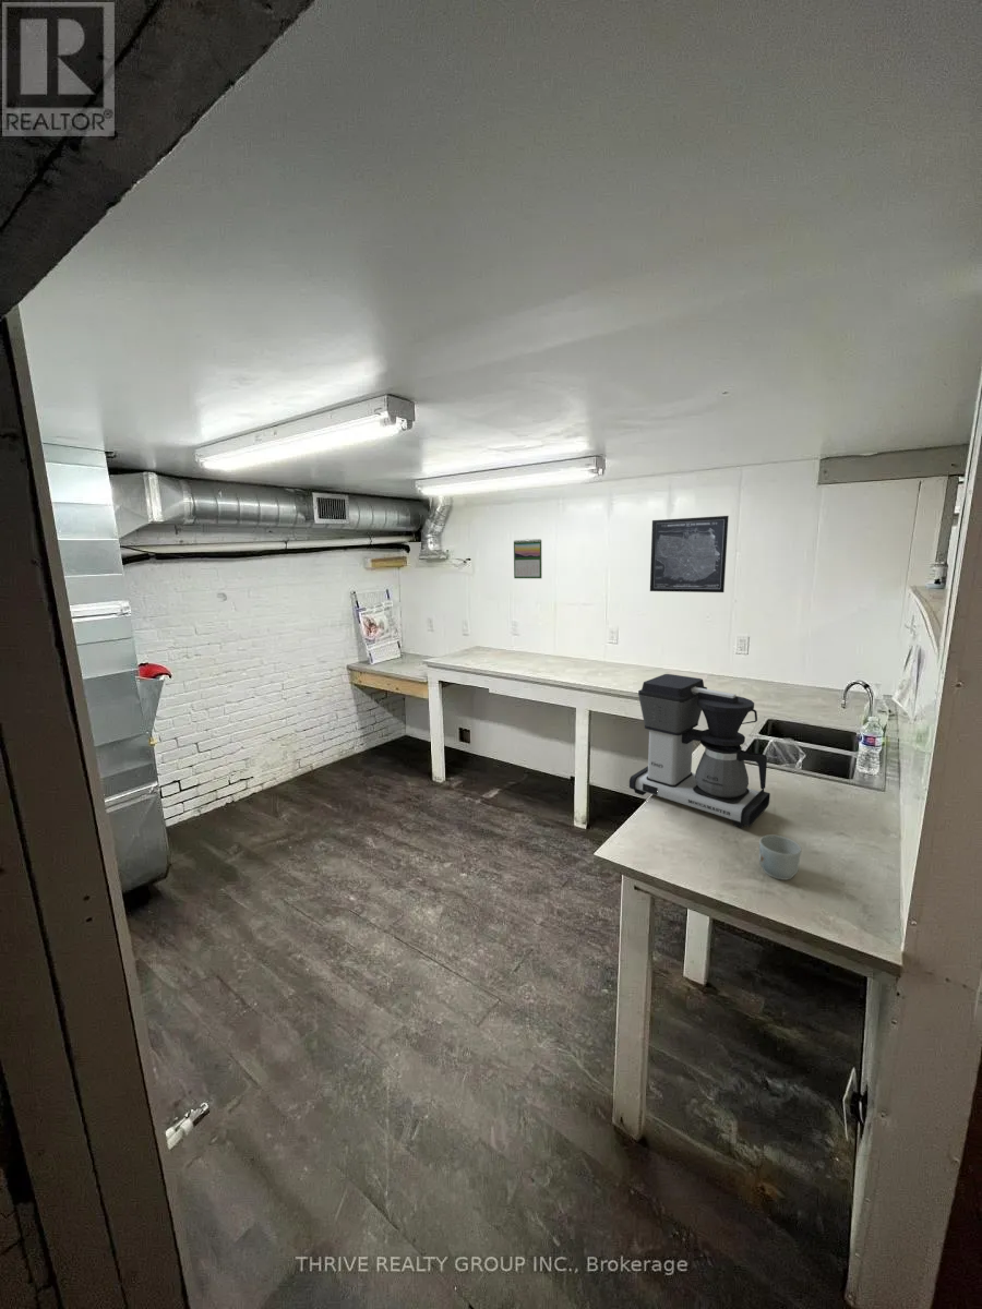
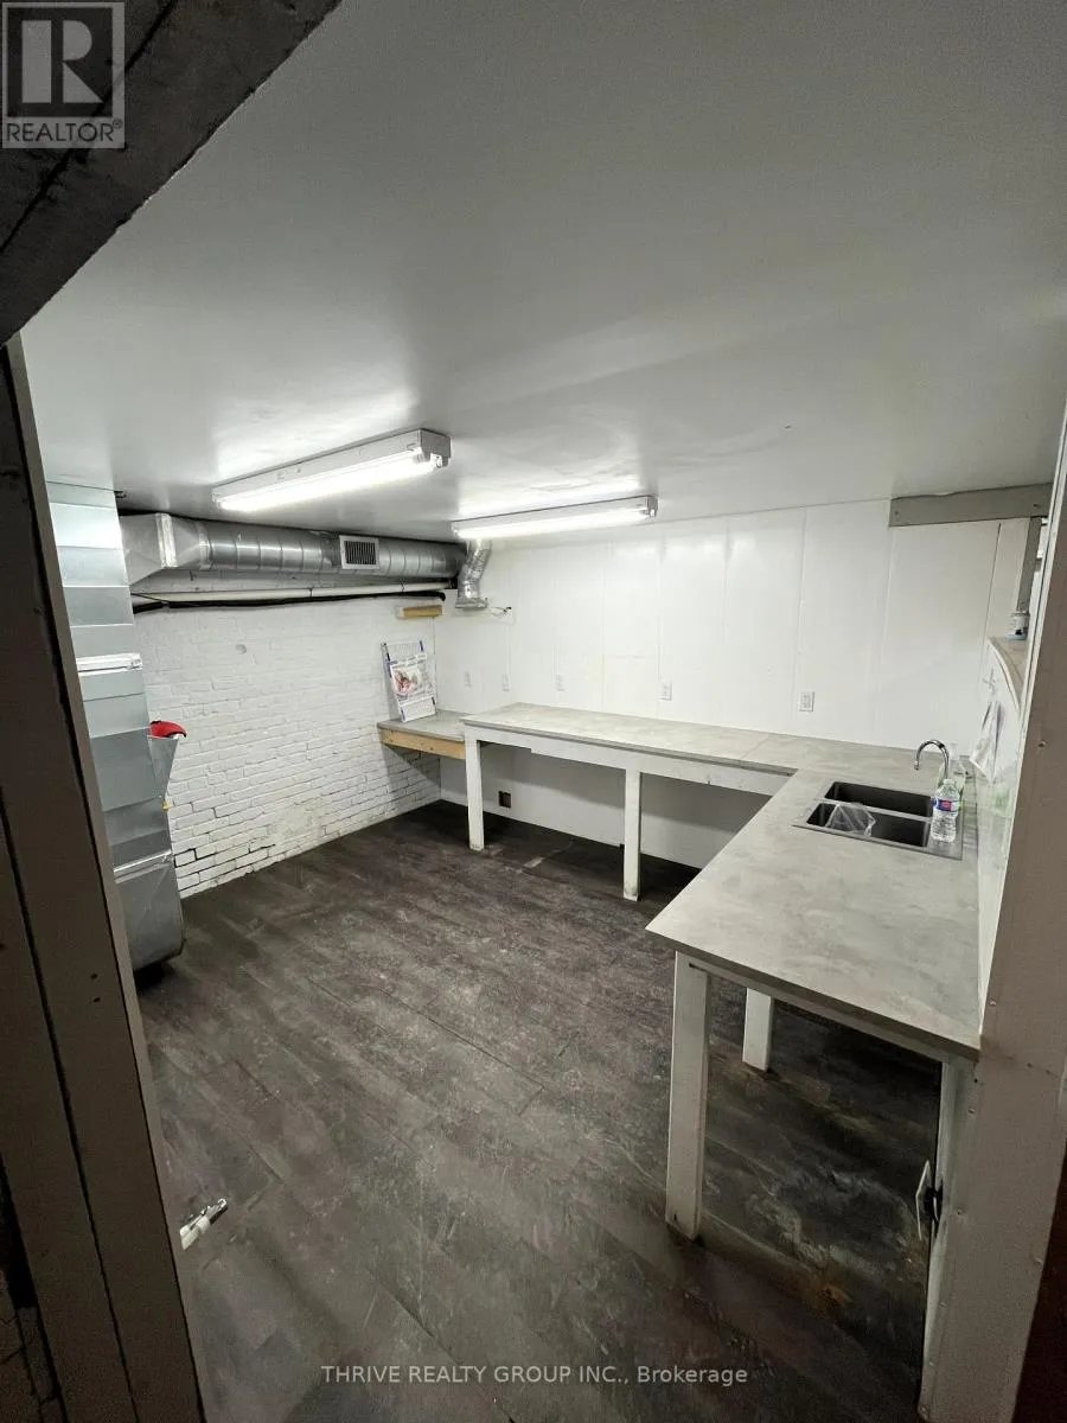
- mug (776, 855)
- coffee maker (702, 744)
- wall art (686, 555)
- calendar (527, 559)
